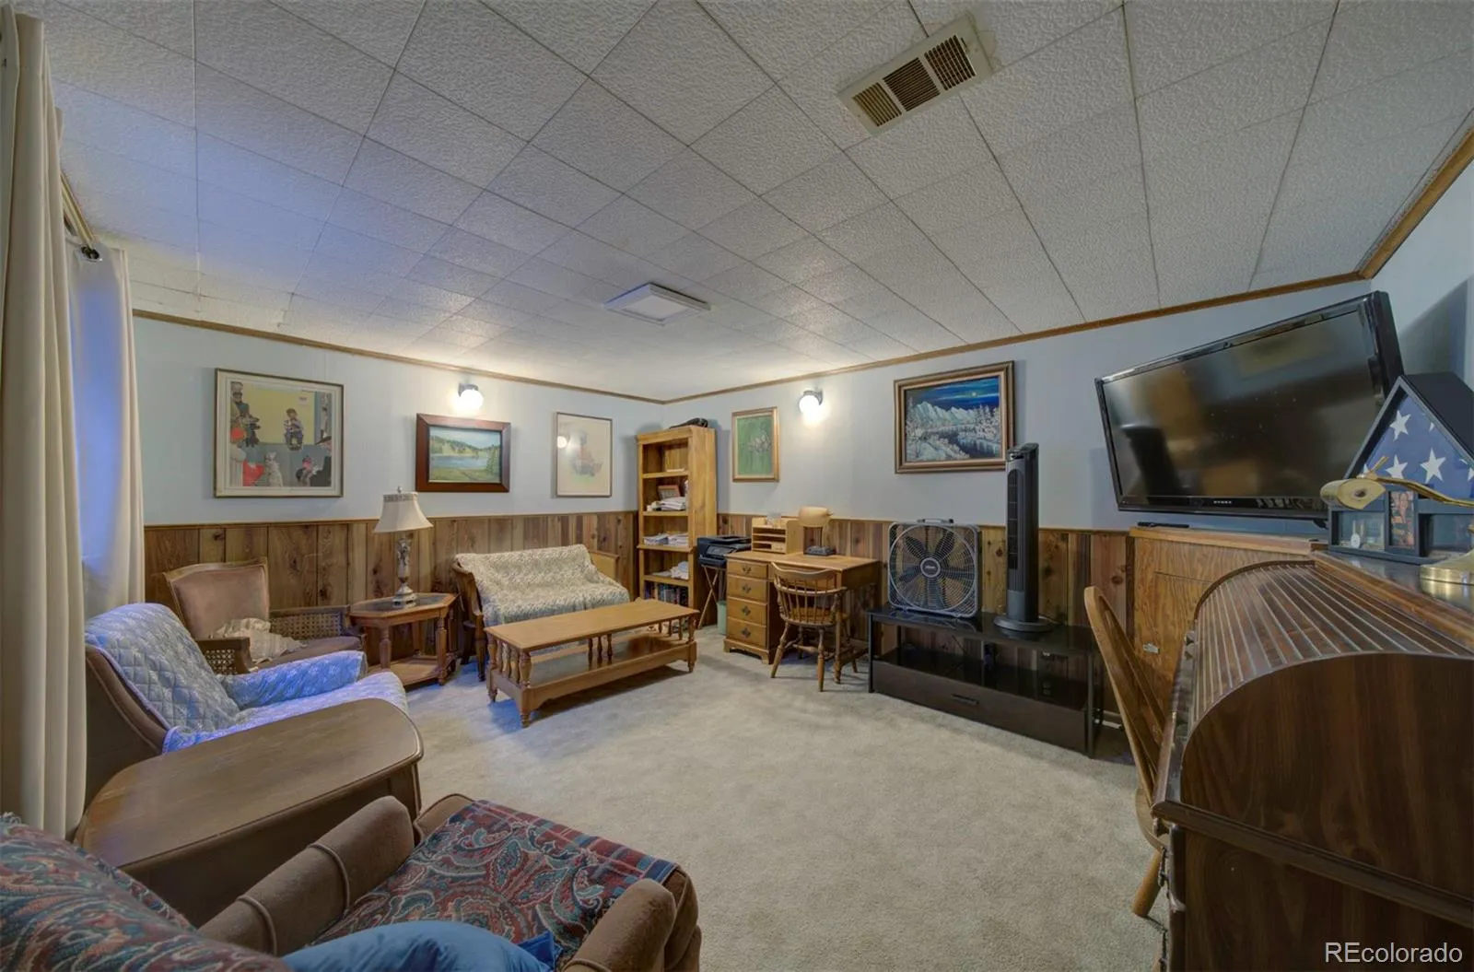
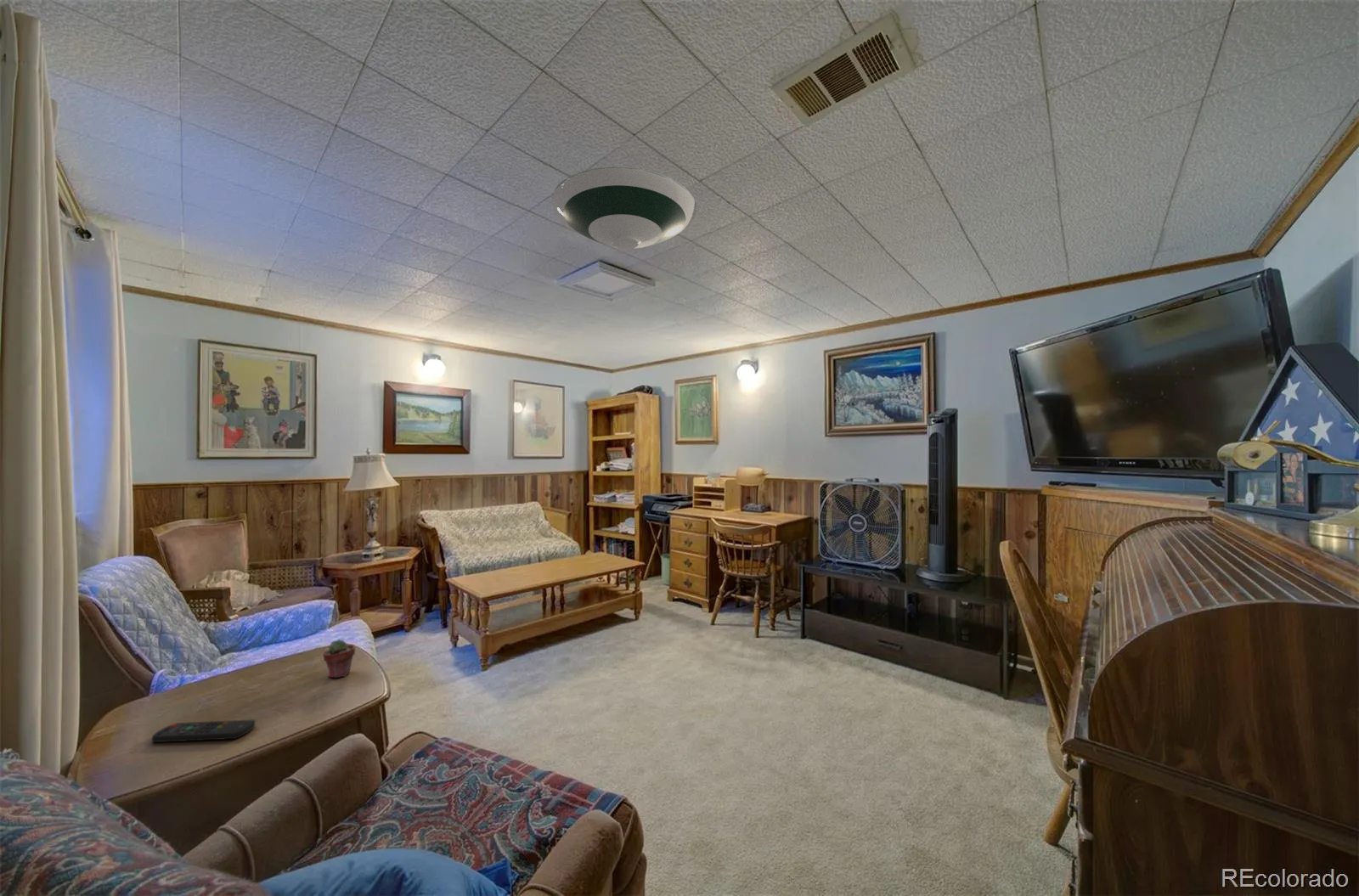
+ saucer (625, 227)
+ remote control (205, 730)
+ potted succulent (339, 657)
